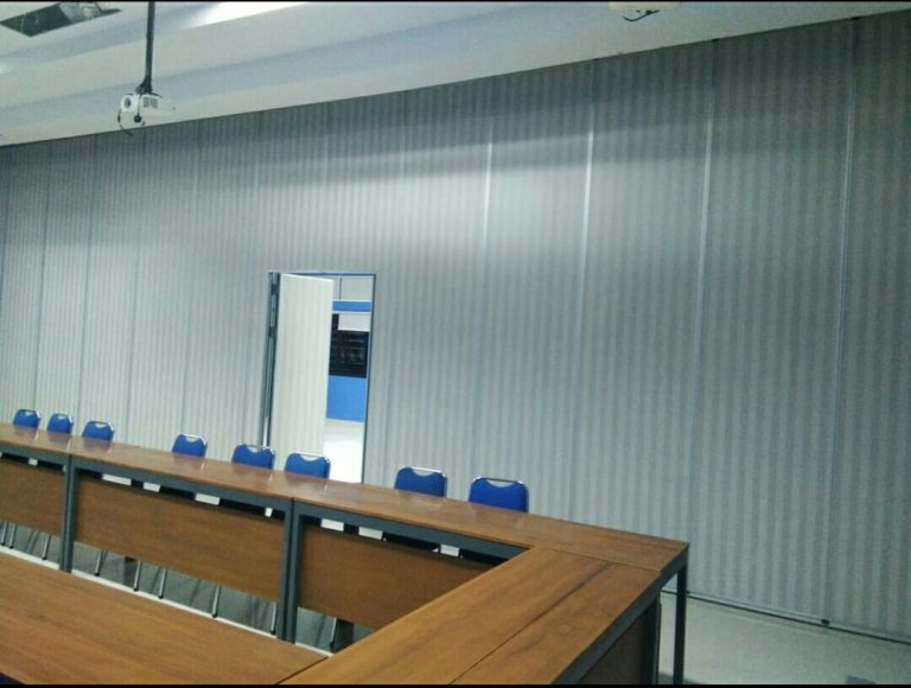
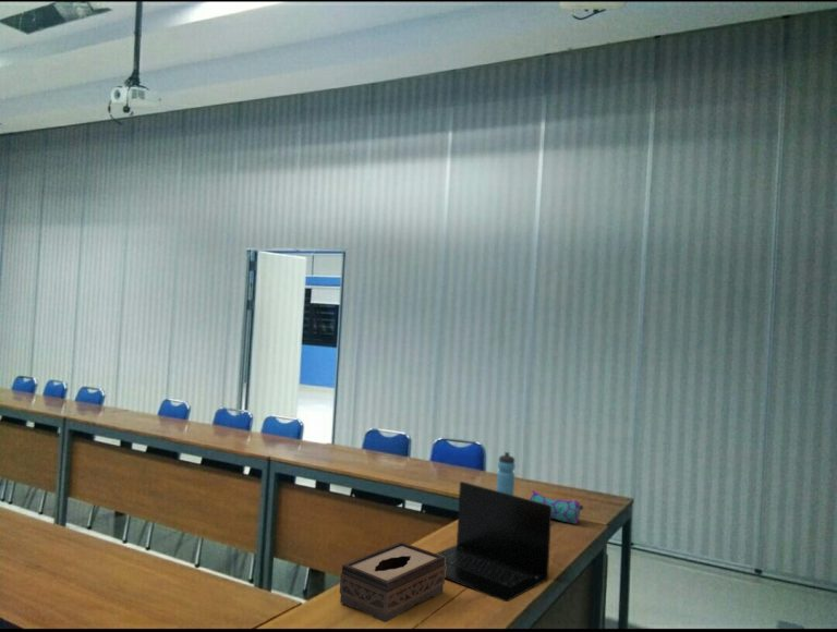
+ laptop (481, 535)
+ water bottle (505, 479)
+ pencil case (555, 507)
+ tissue box (393, 579)
